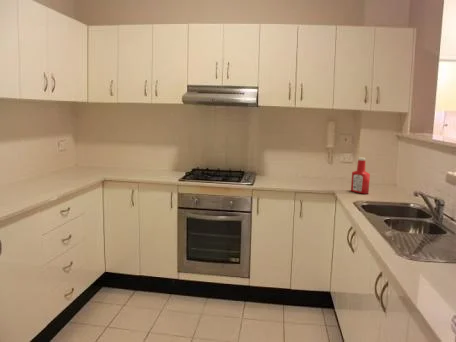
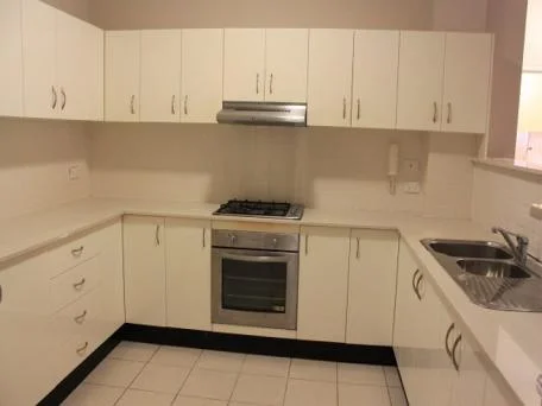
- soap bottle (360, 175)
